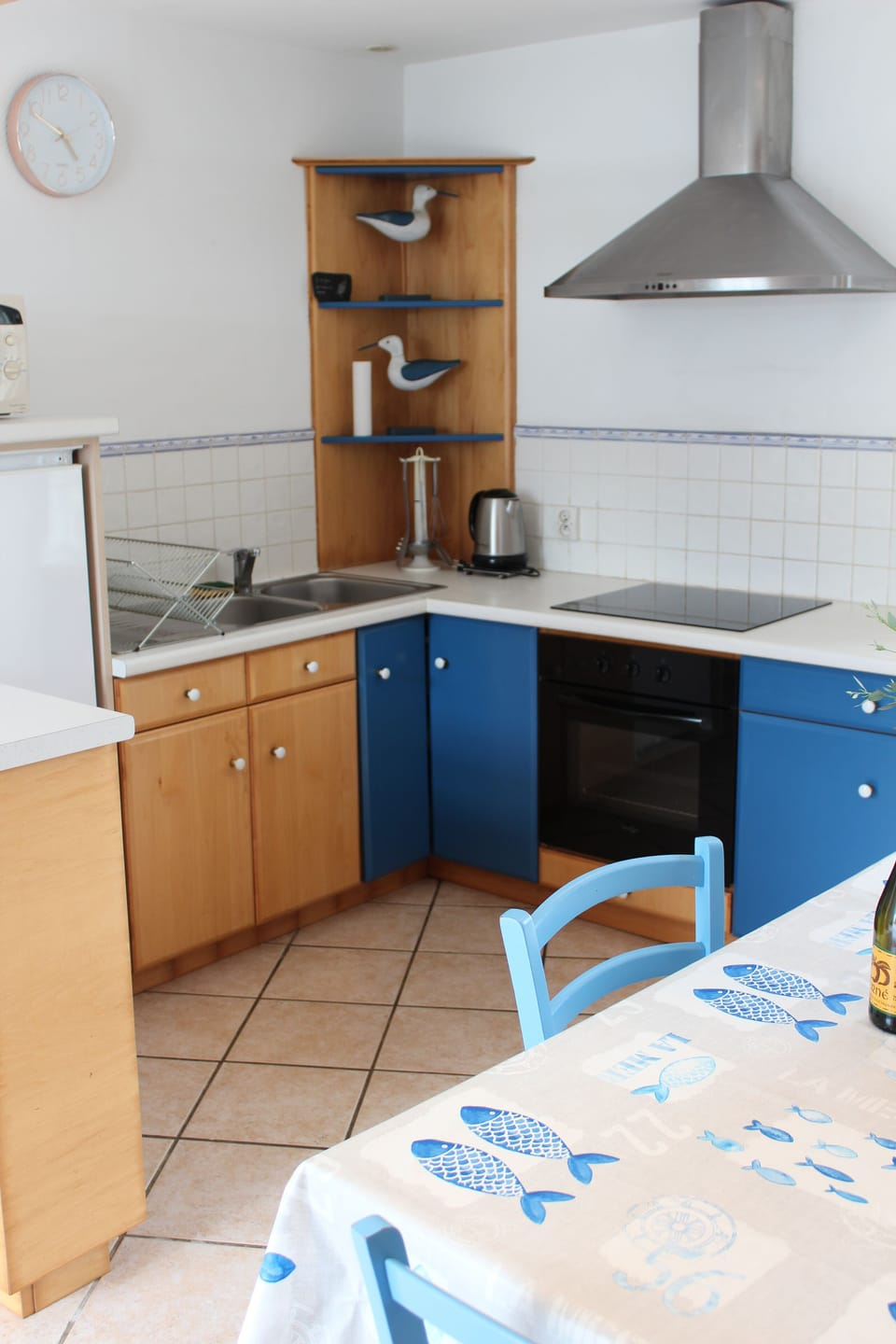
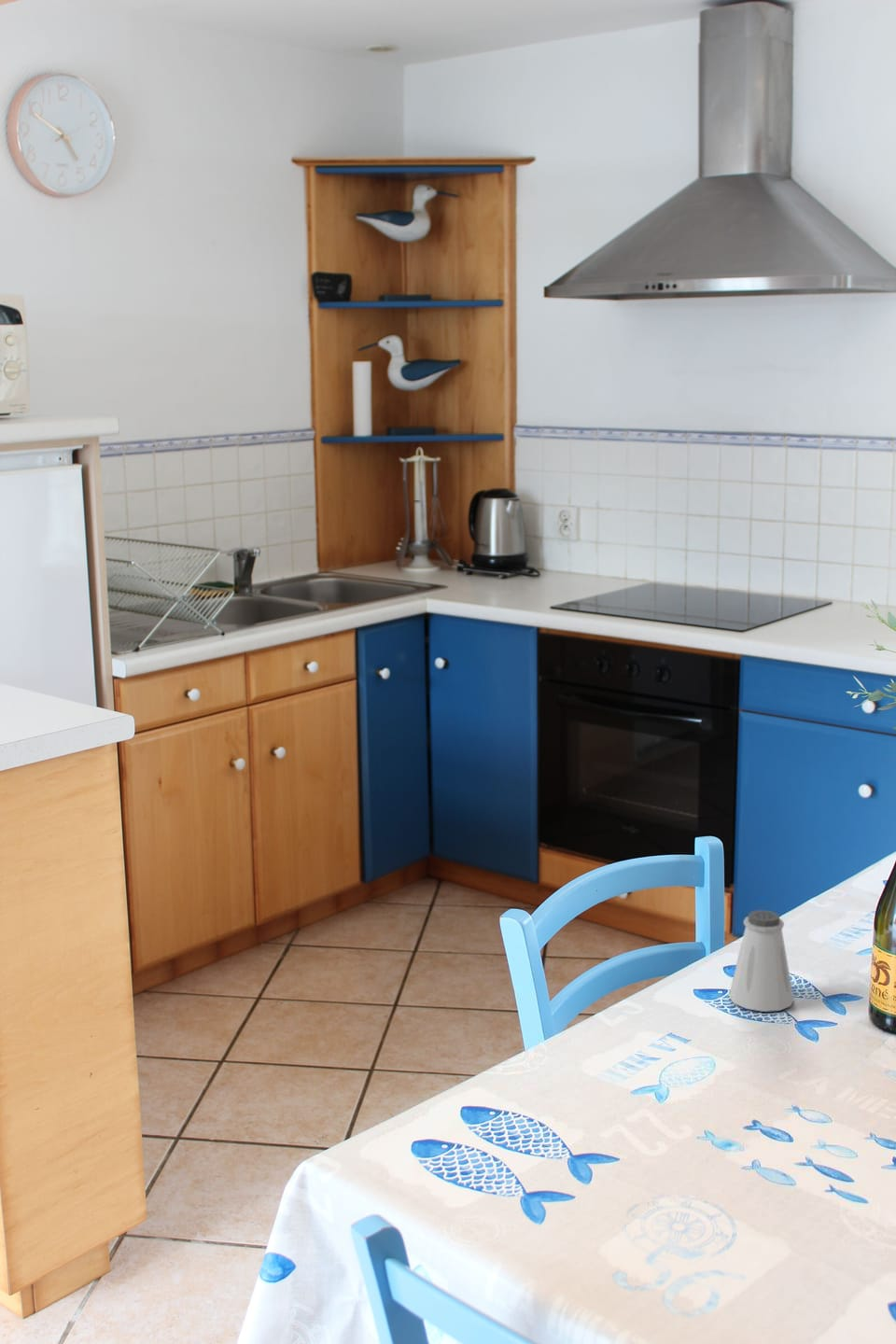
+ saltshaker (763, 957)
